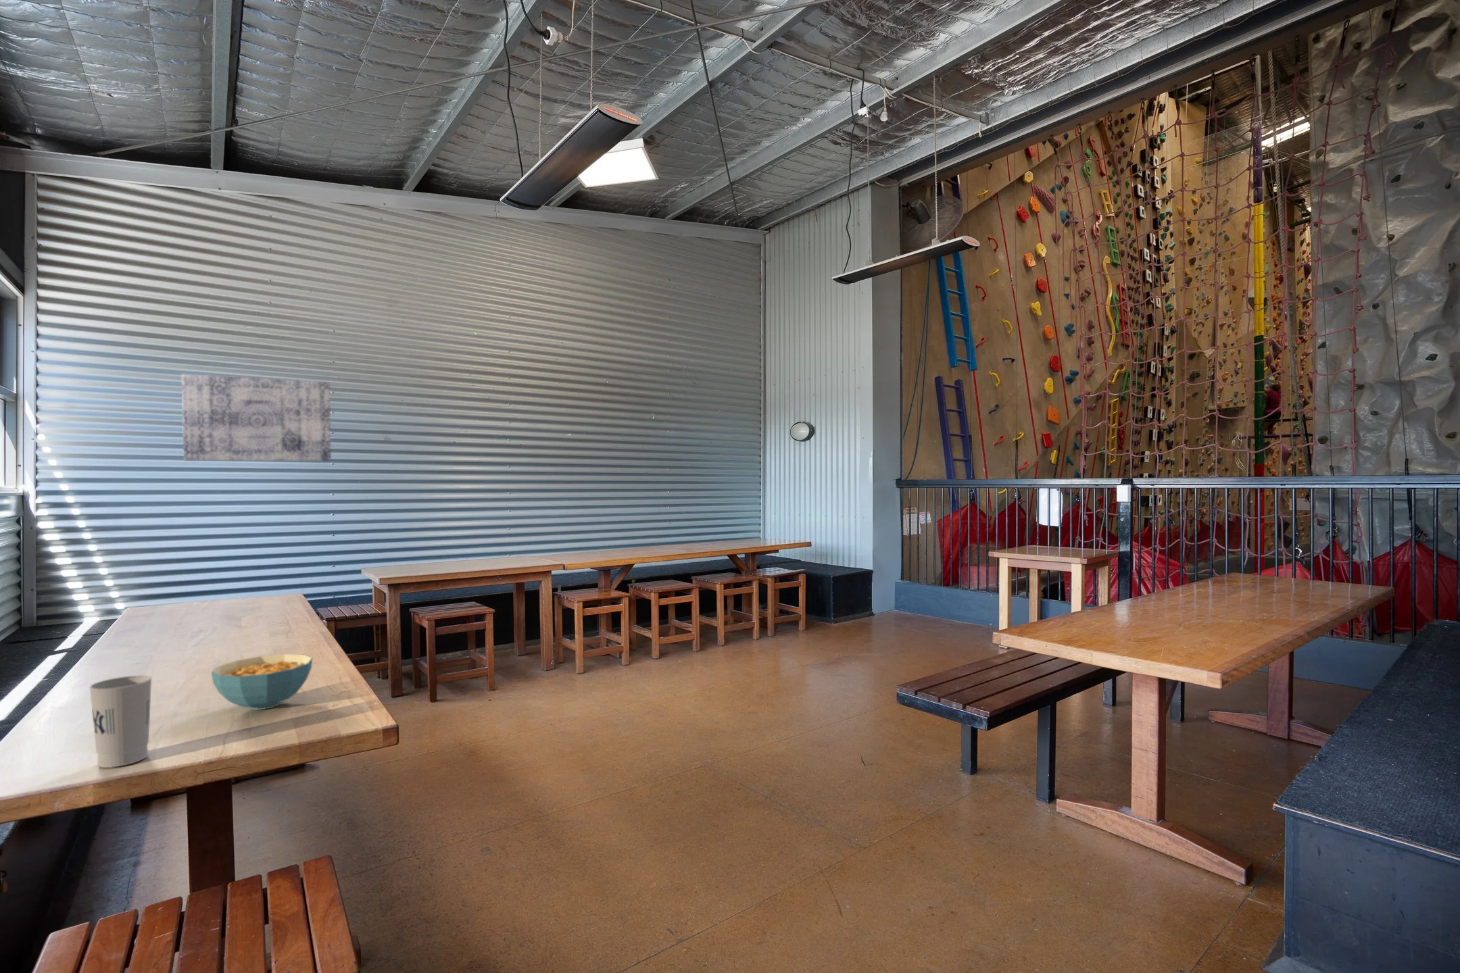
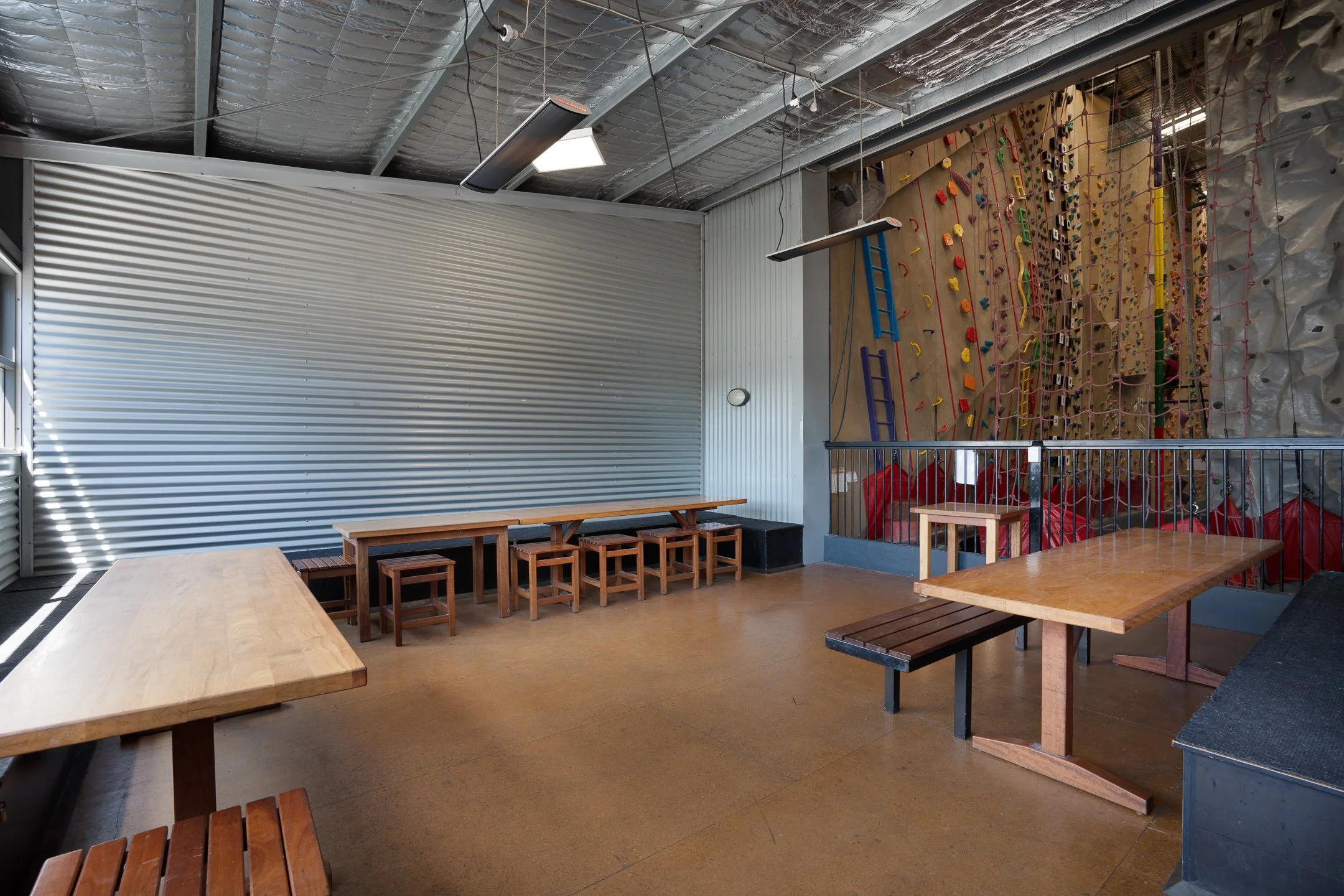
- cereal bowl (264, 685)
- wall art (260, 419)
- cup (122, 721)
